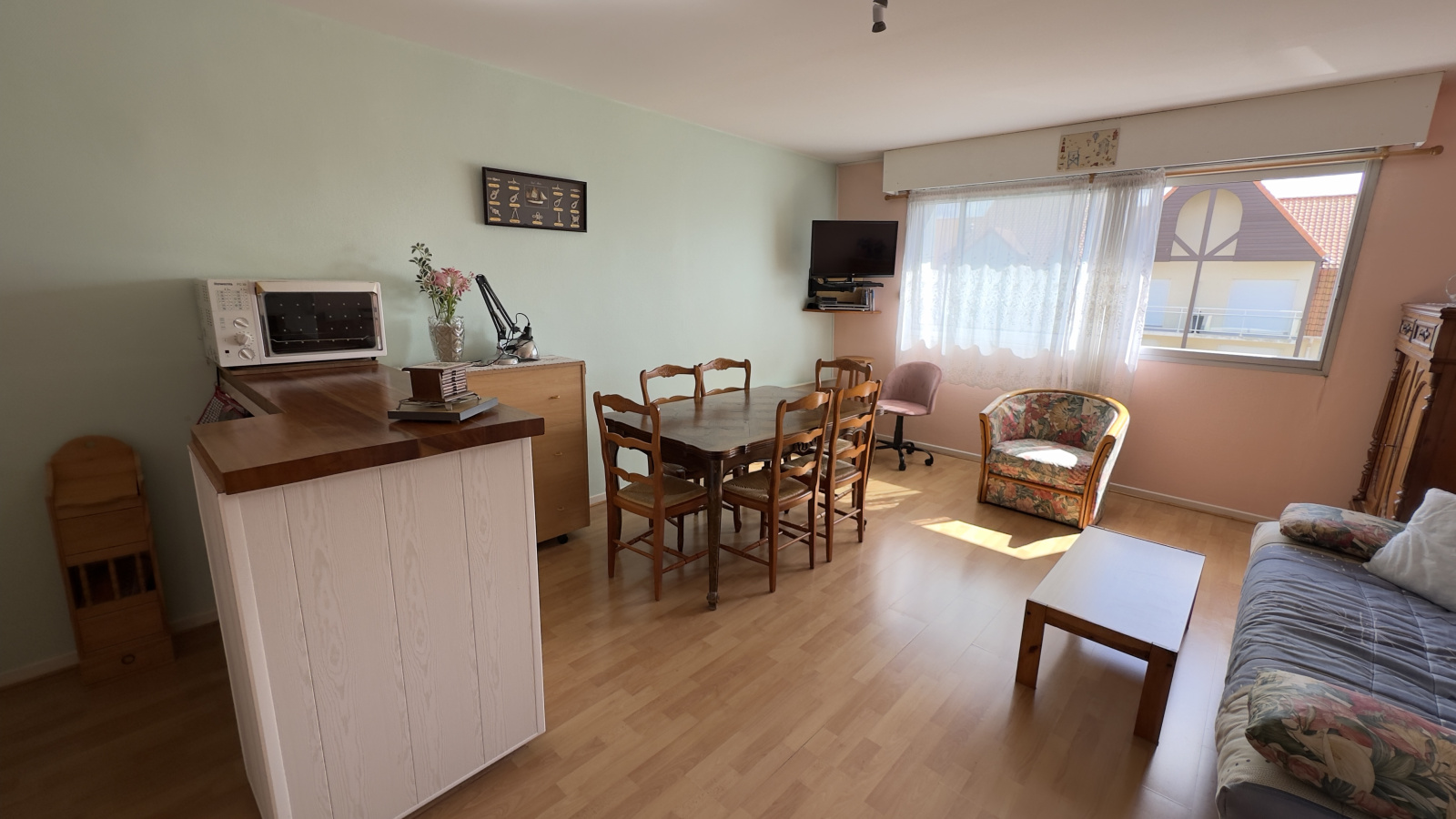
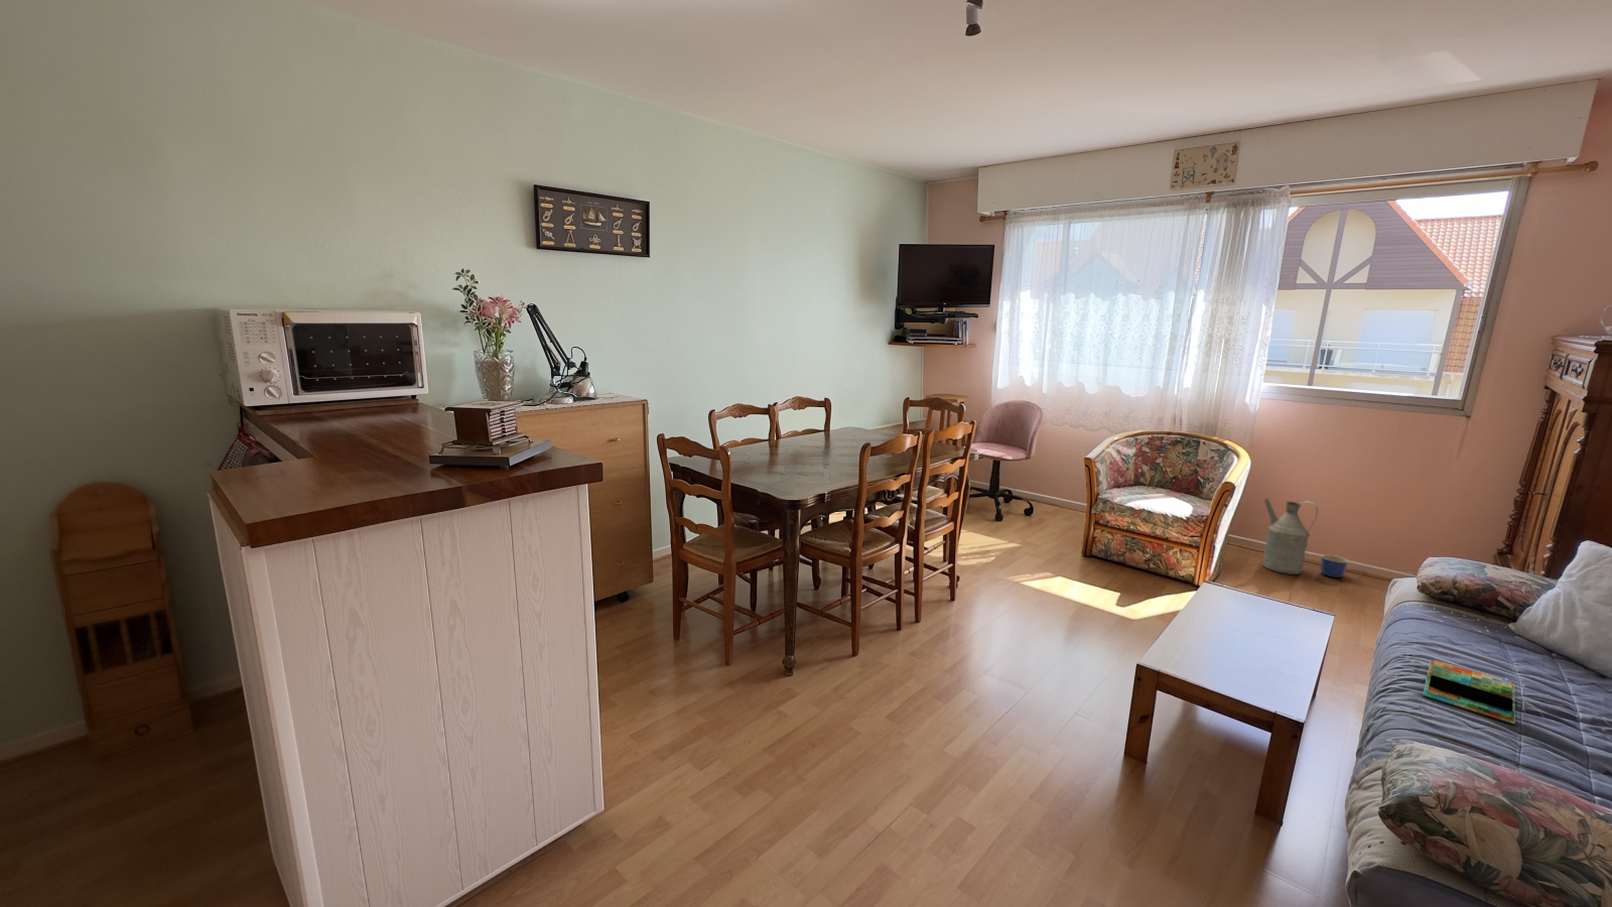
+ watering can (1284, 533)
+ book (1469, 688)
+ planter (1333, 566)
